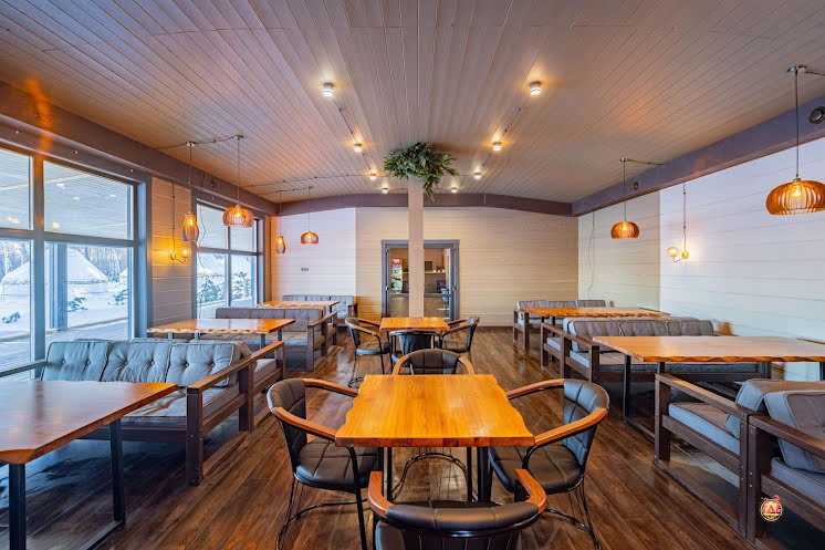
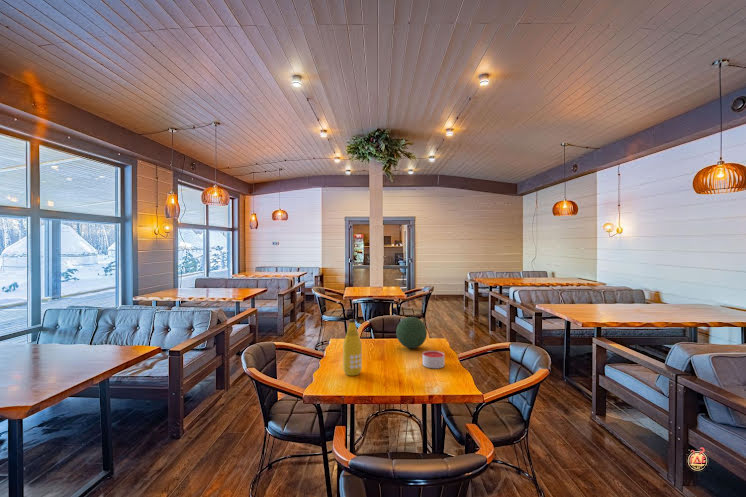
+ bottle (352, 346)
+ candle (433, 358)
+ decorative orb (411, 332)
